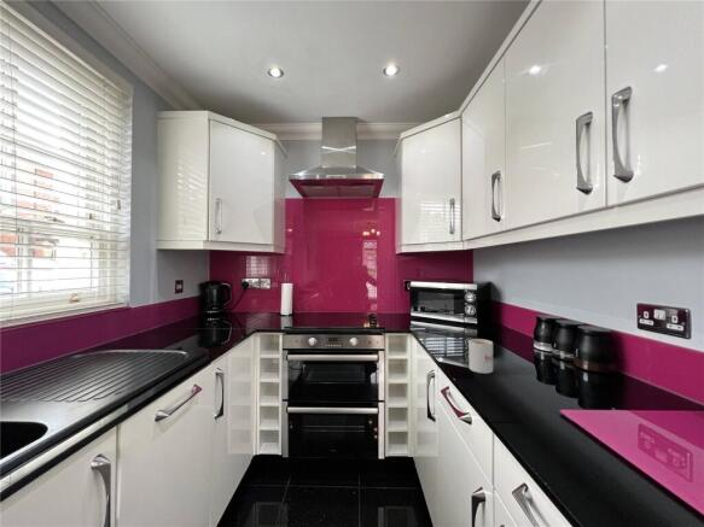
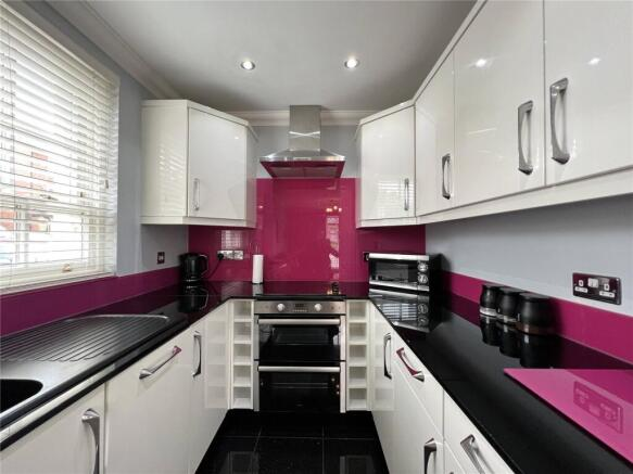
- mug (481, 355)
